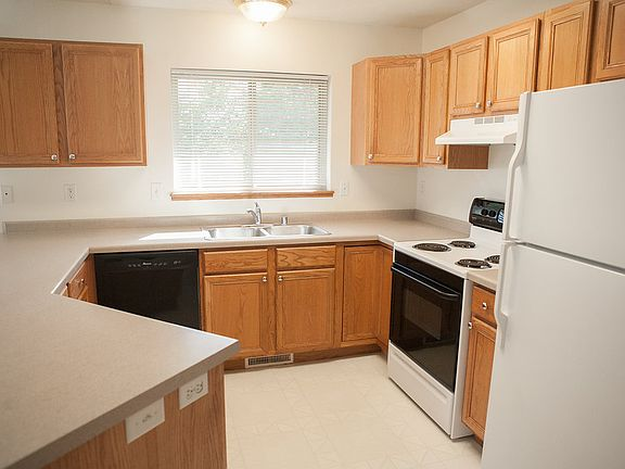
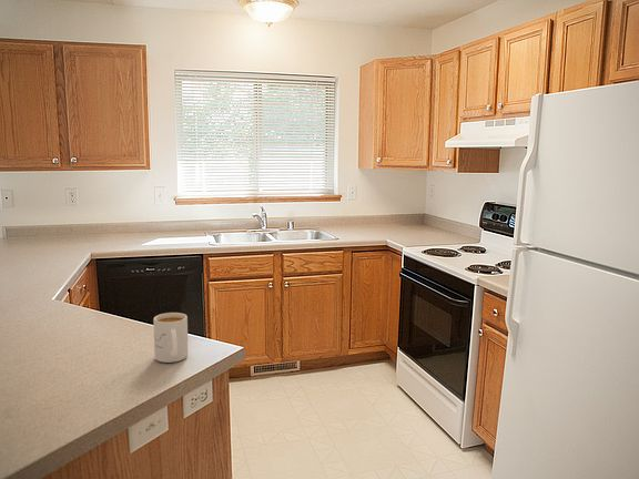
+ mug (171, 338)
